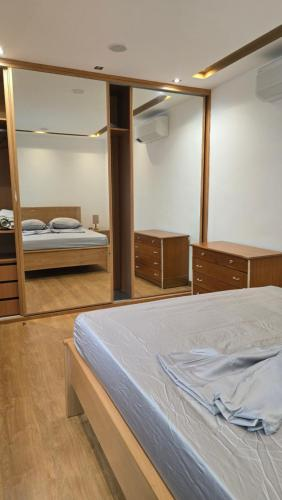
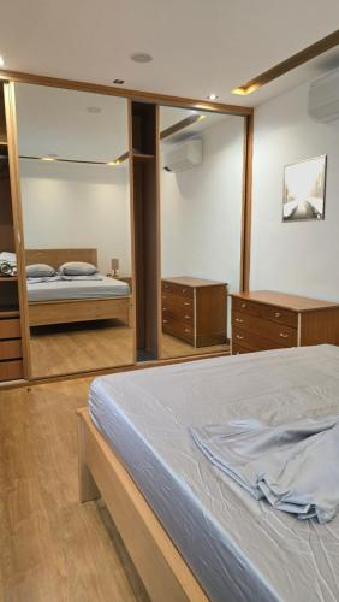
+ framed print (303, 190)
